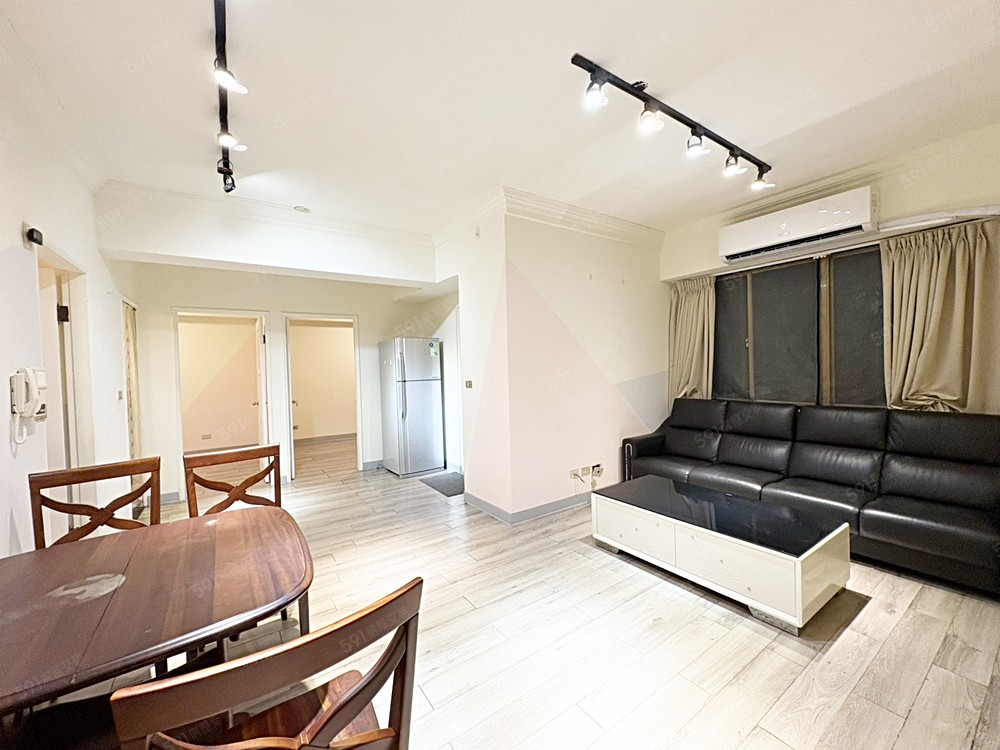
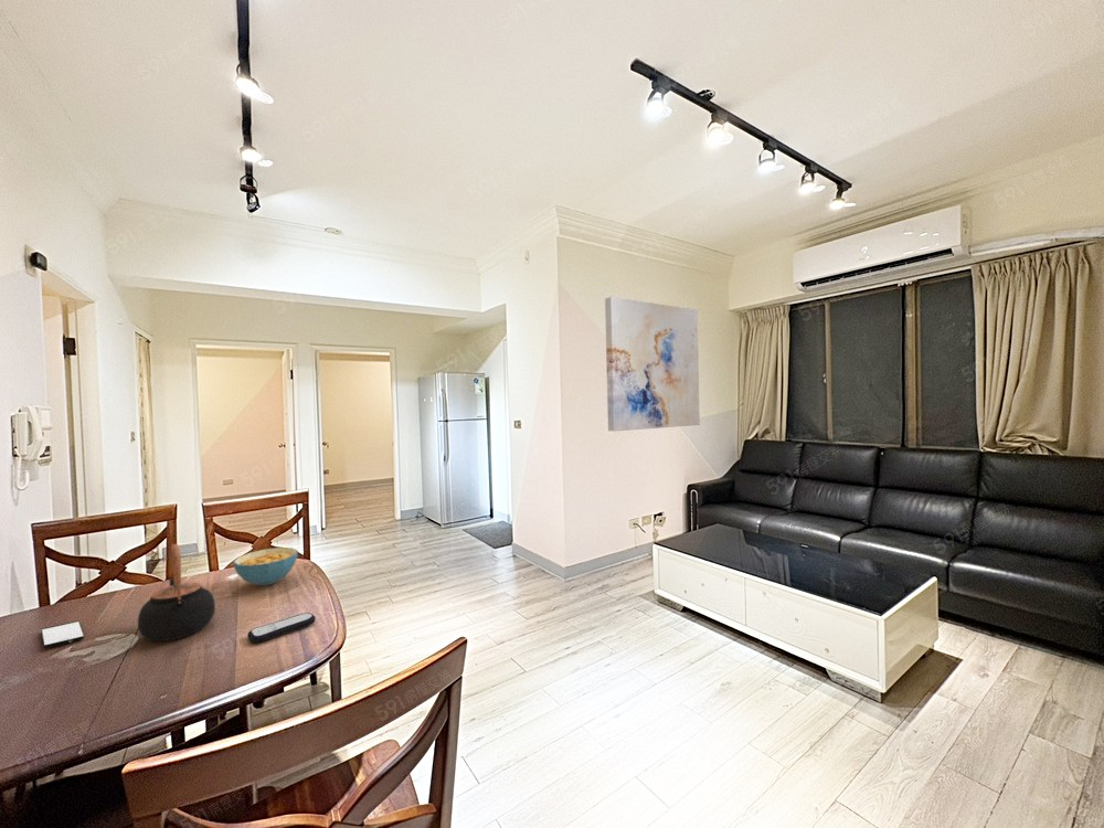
+ remote control (283, 626)
+ cereal bowl (267, 569)
+ wall art (655, 365)
+ teapot (176, 585)
+ smartphone (62, 633)
